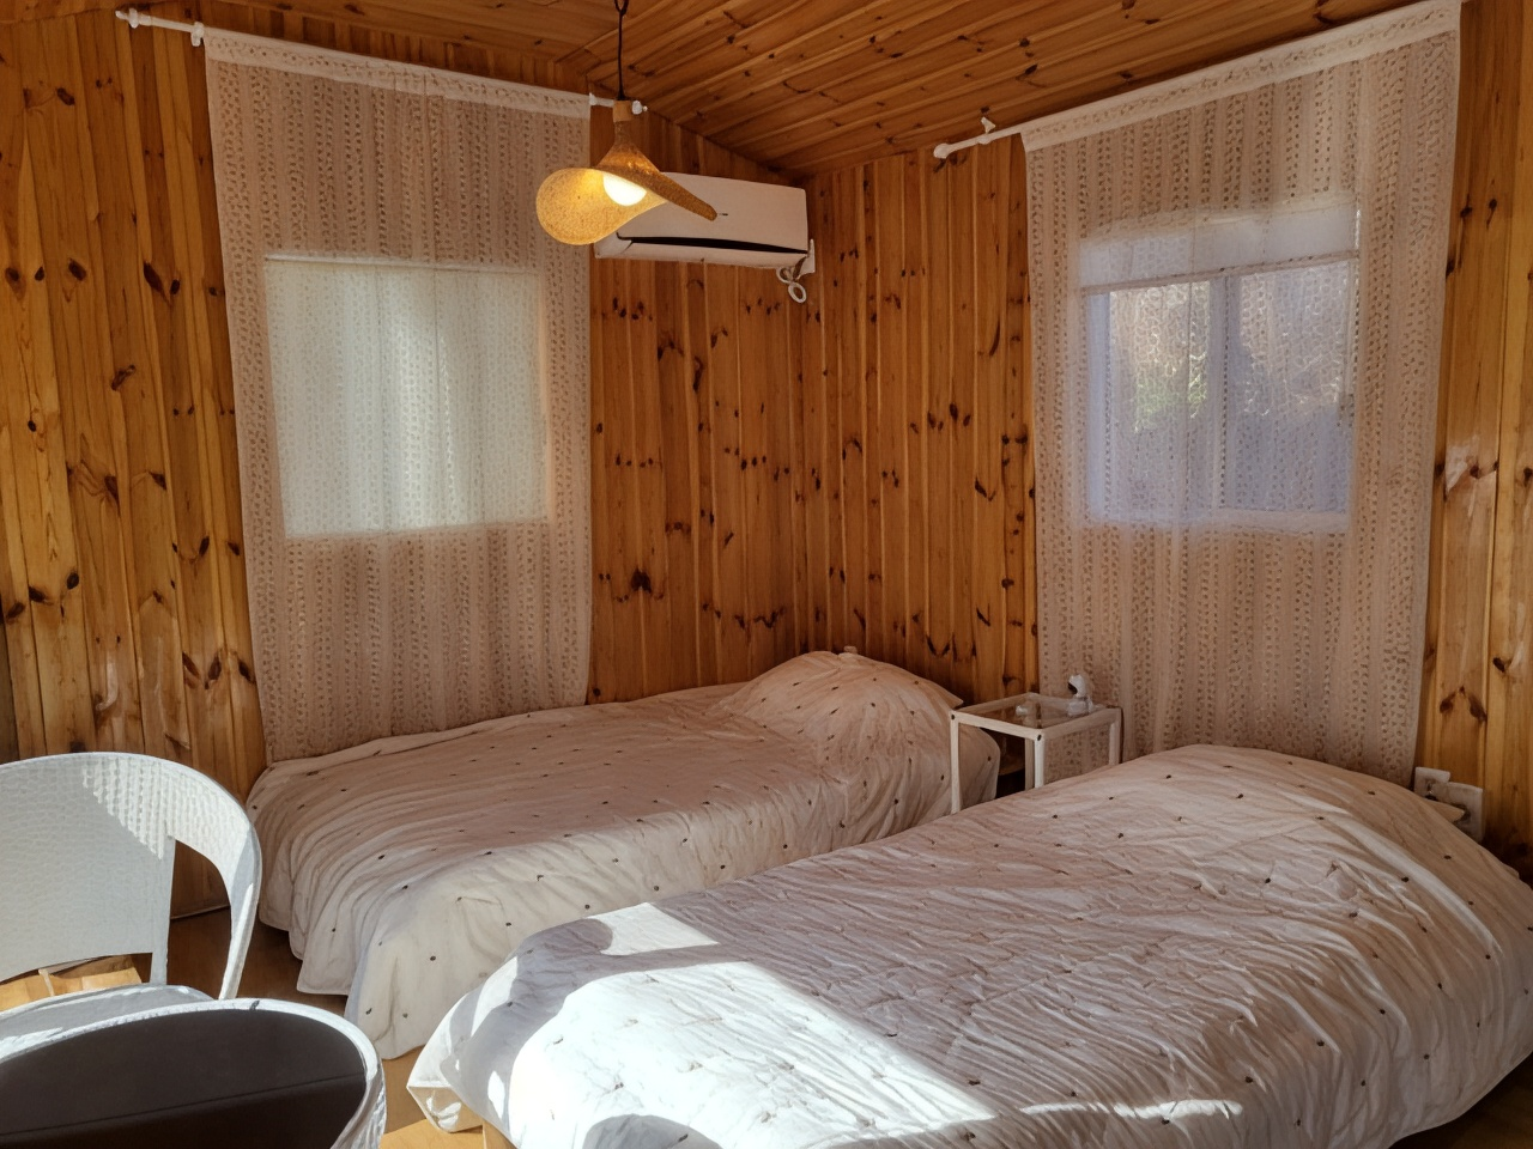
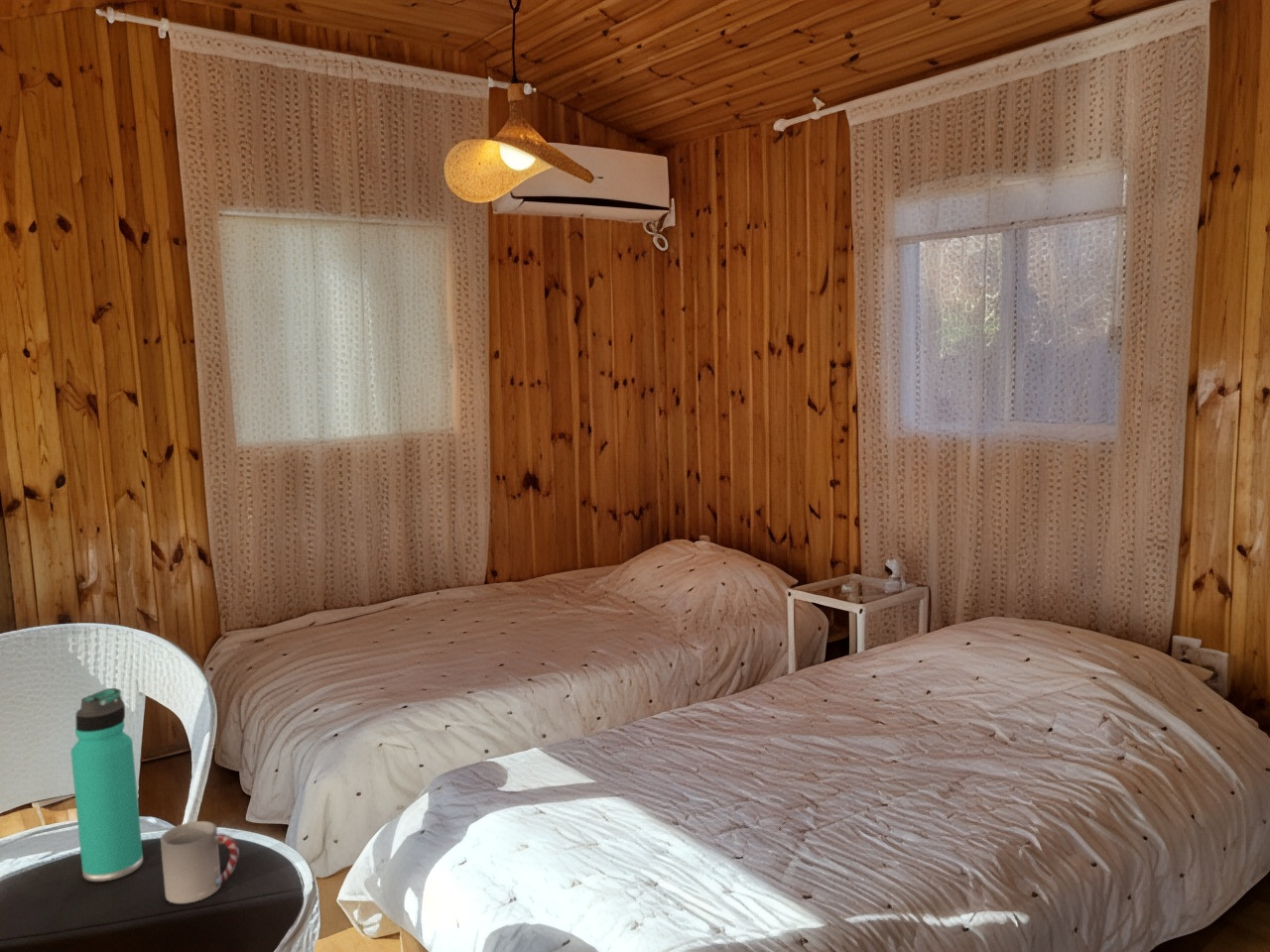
+ cup (202, 861)
+ thermos bottle (105, 782)
